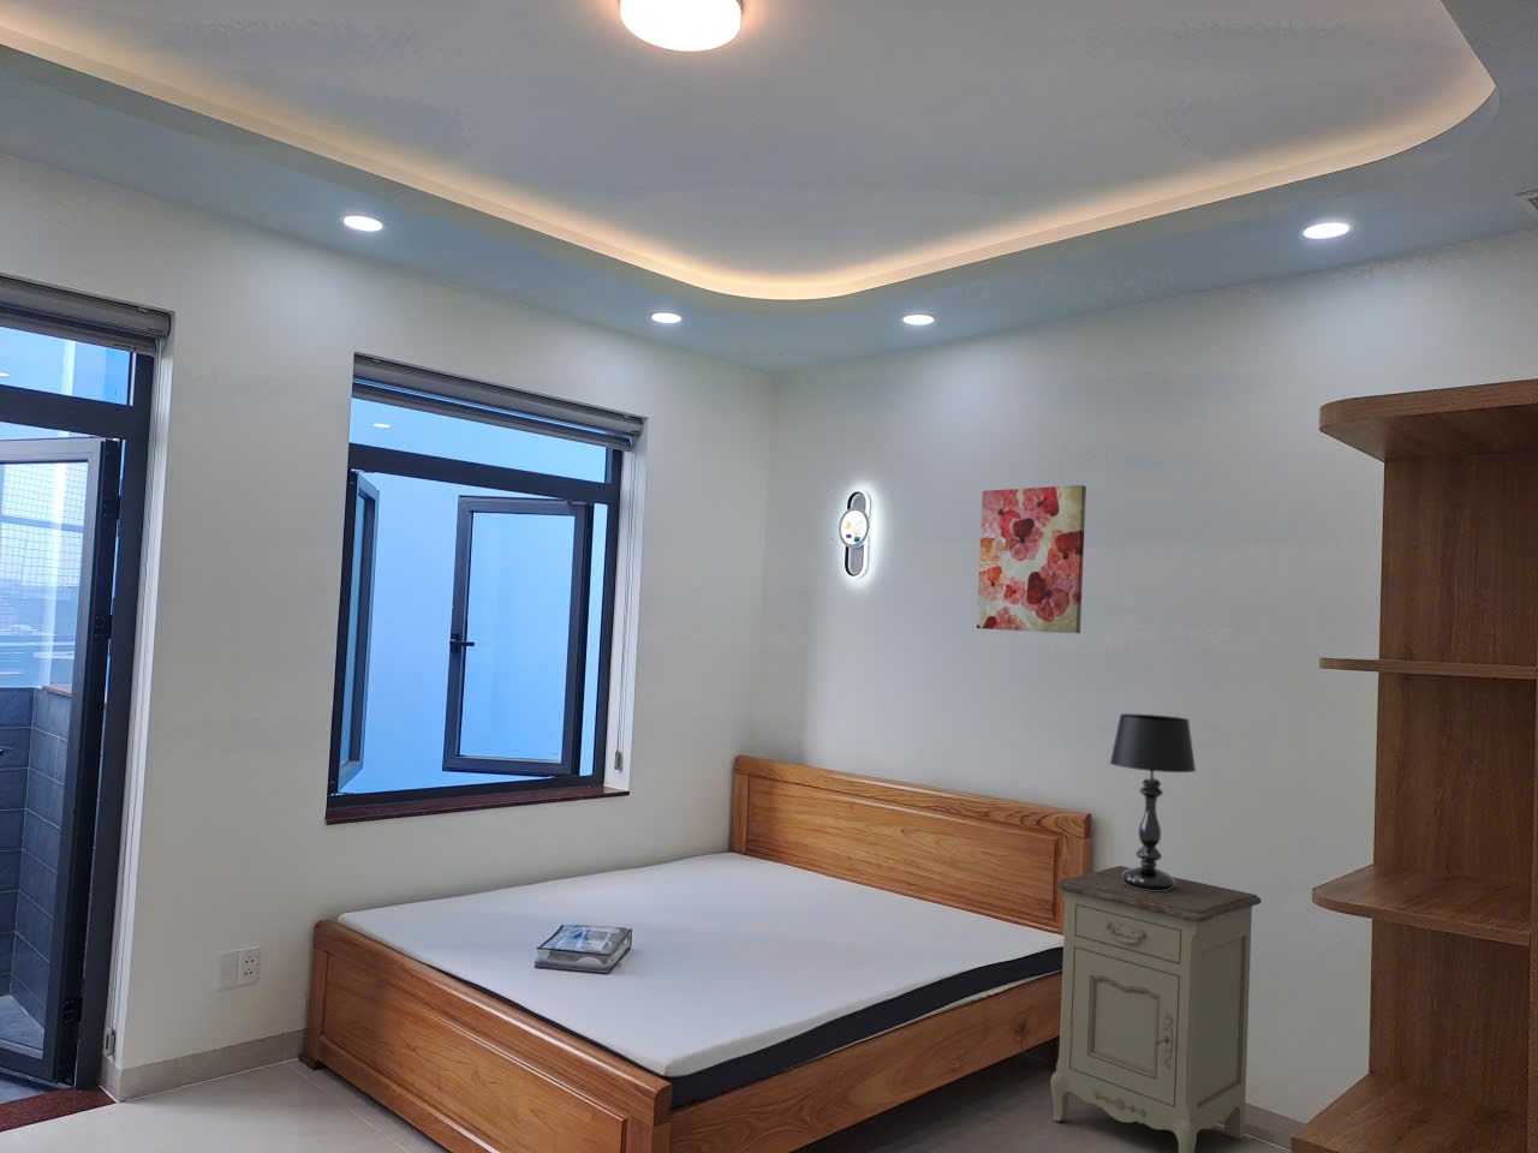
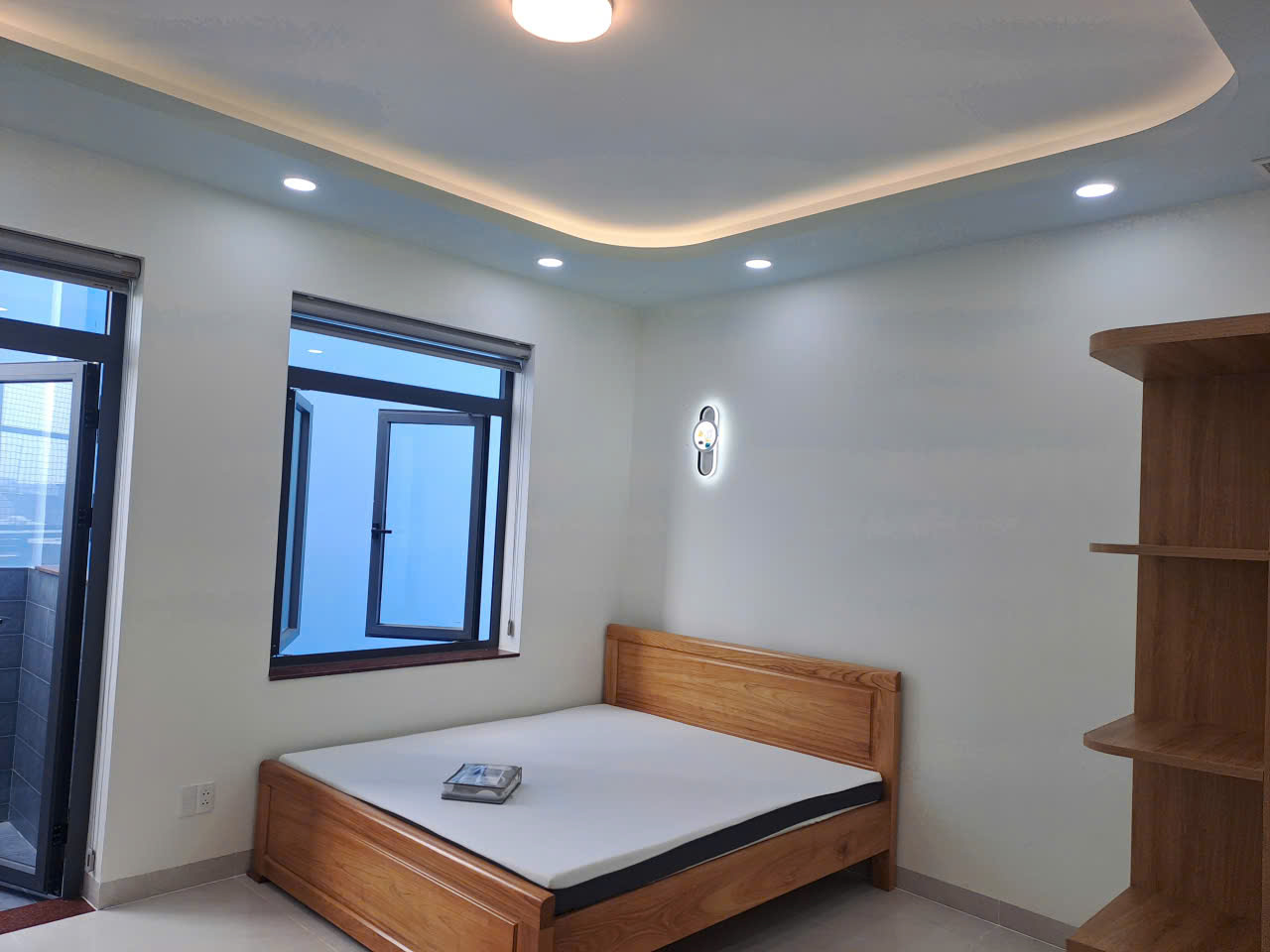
- nightstand (1147, 1009)
- table lamp (1150, 799)
- wall art (1028, 558)
